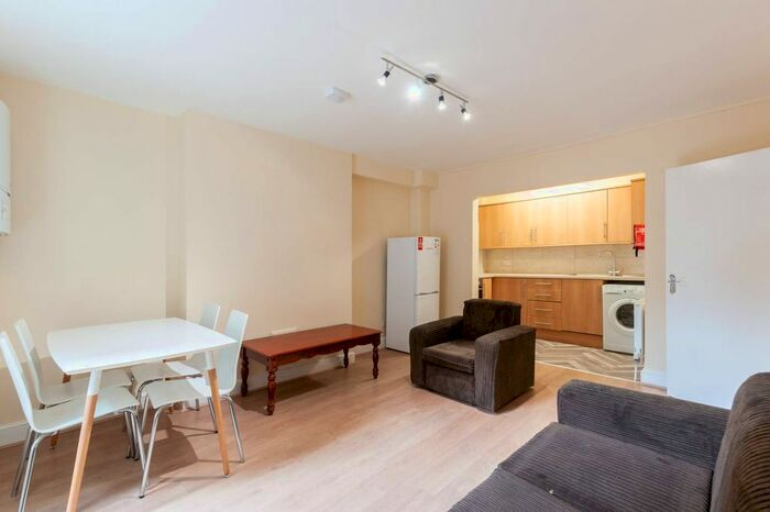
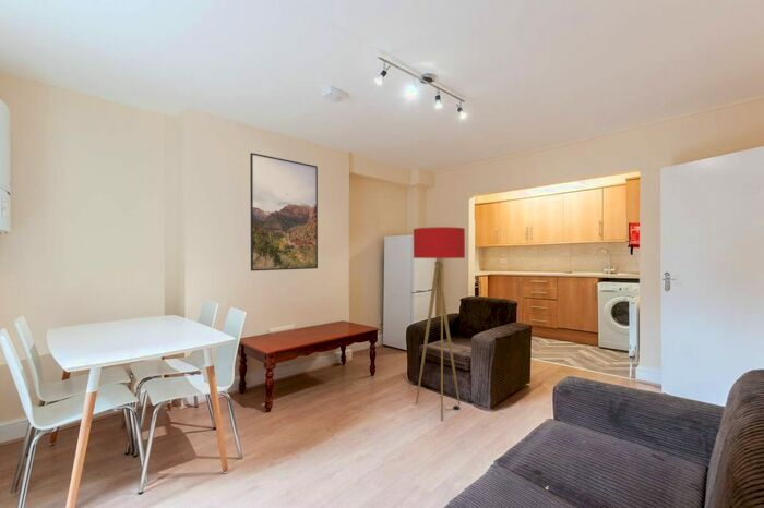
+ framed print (286, 215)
+ floor lamp (438, 320)
